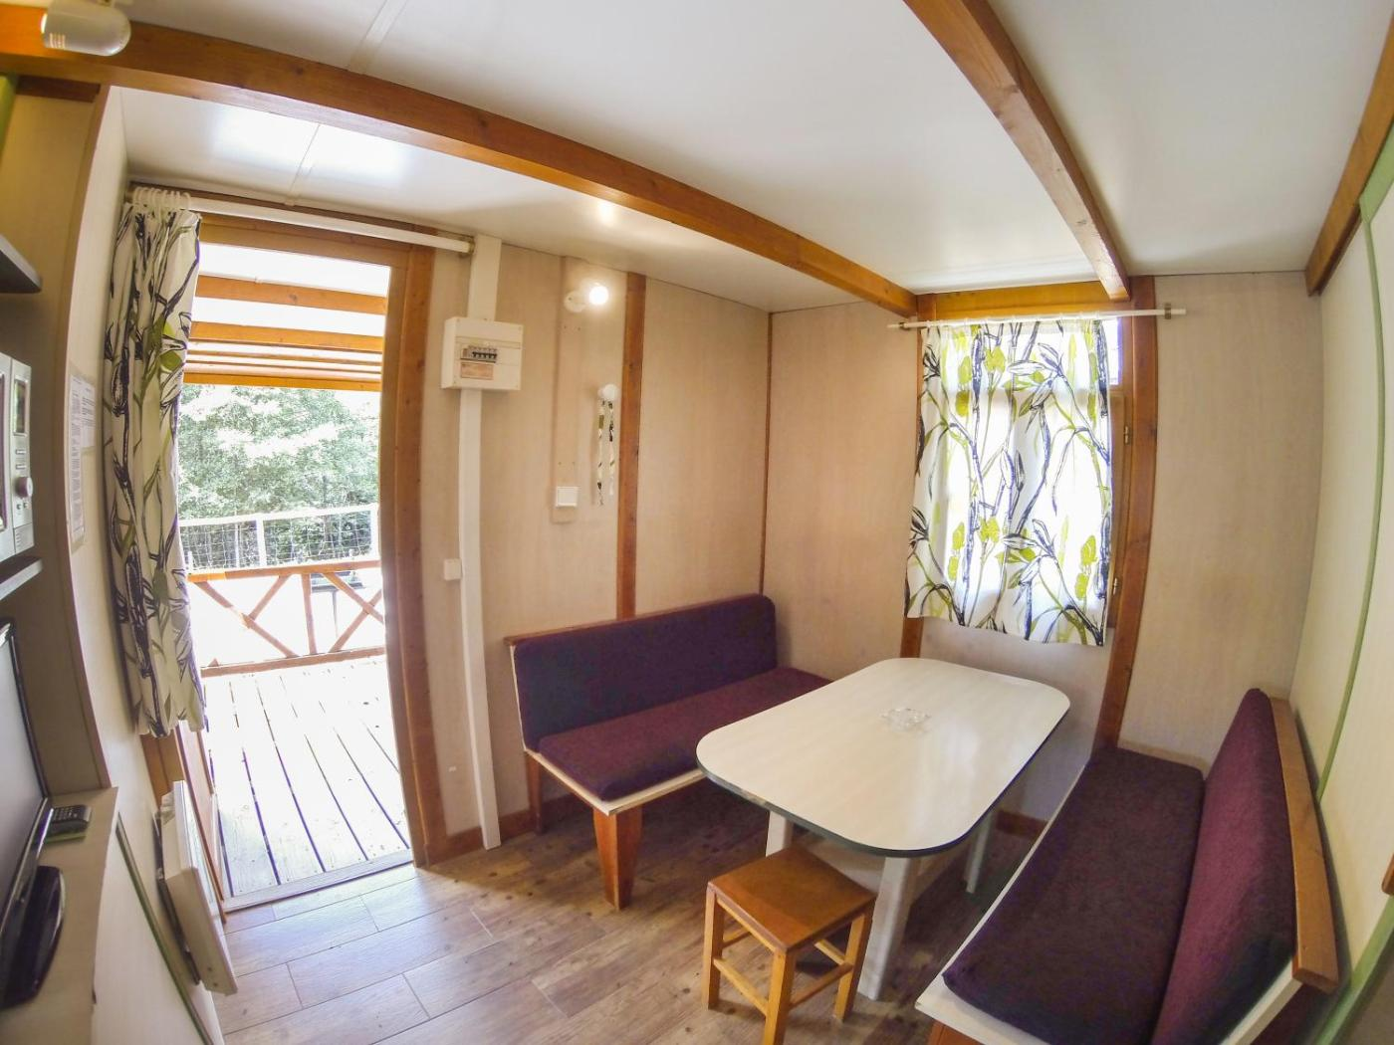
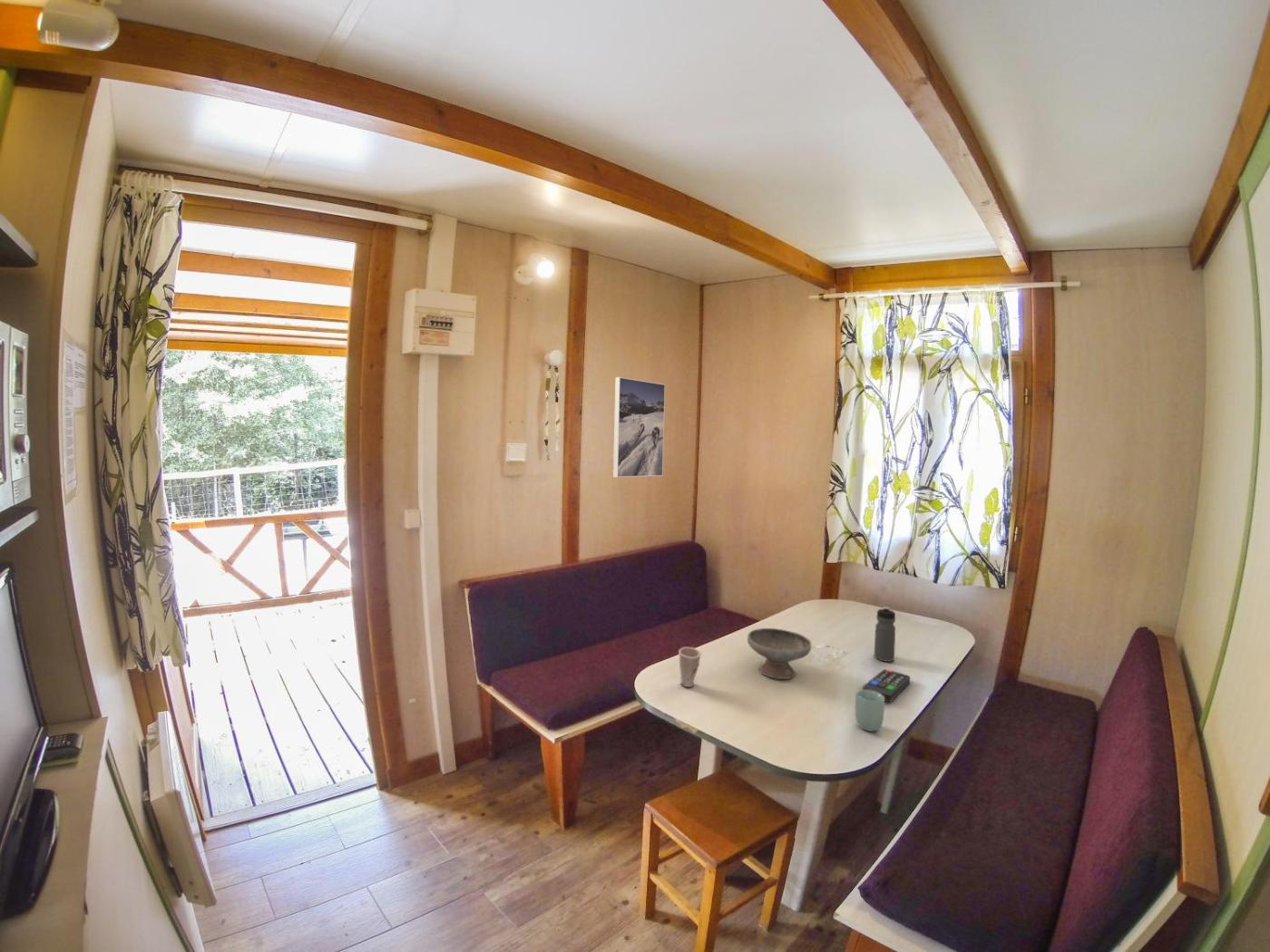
+ remote control (886, 684)
+ cup (869, 711)
+ water bottle (884, 632)
+ cup (689, 668)
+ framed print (640, 429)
+ bowl (778, 655)
